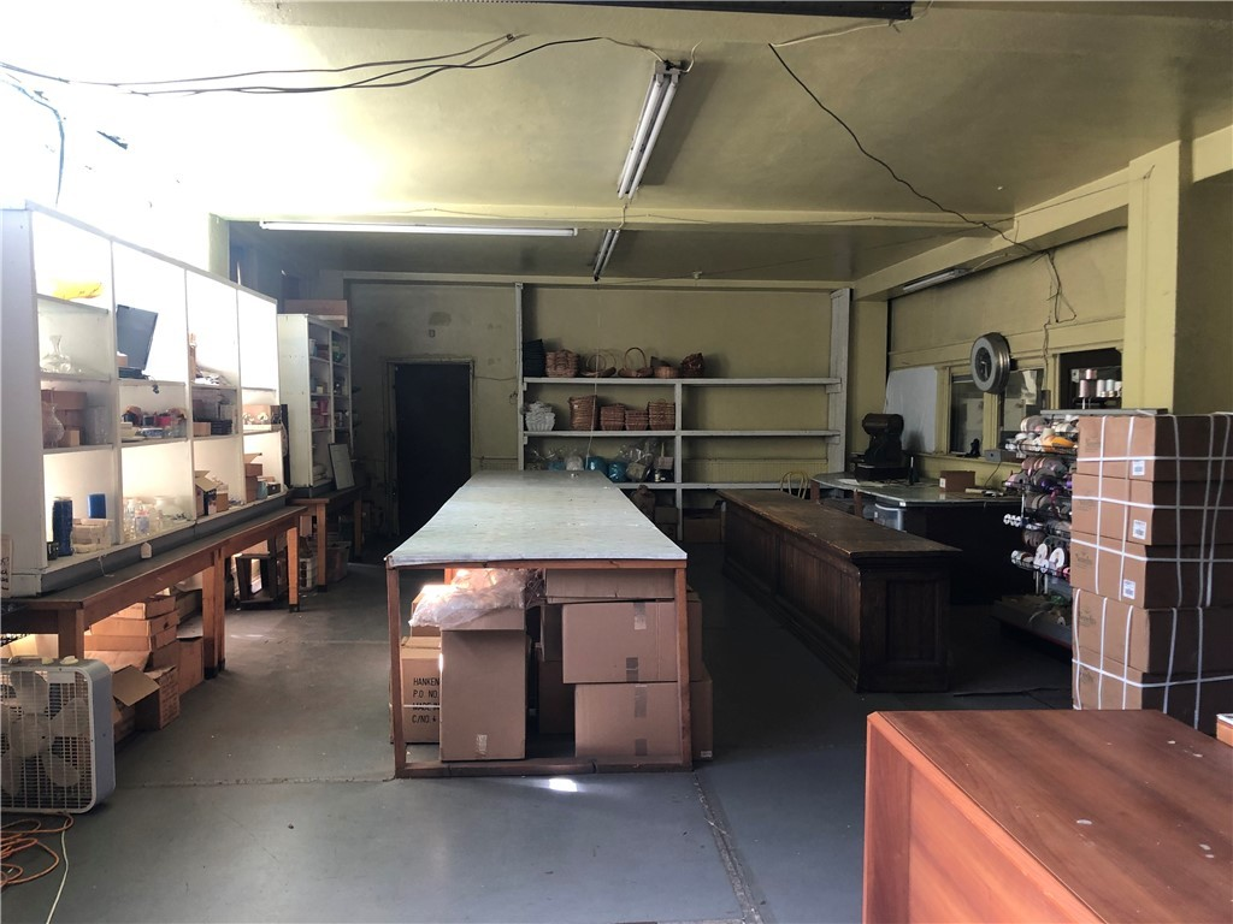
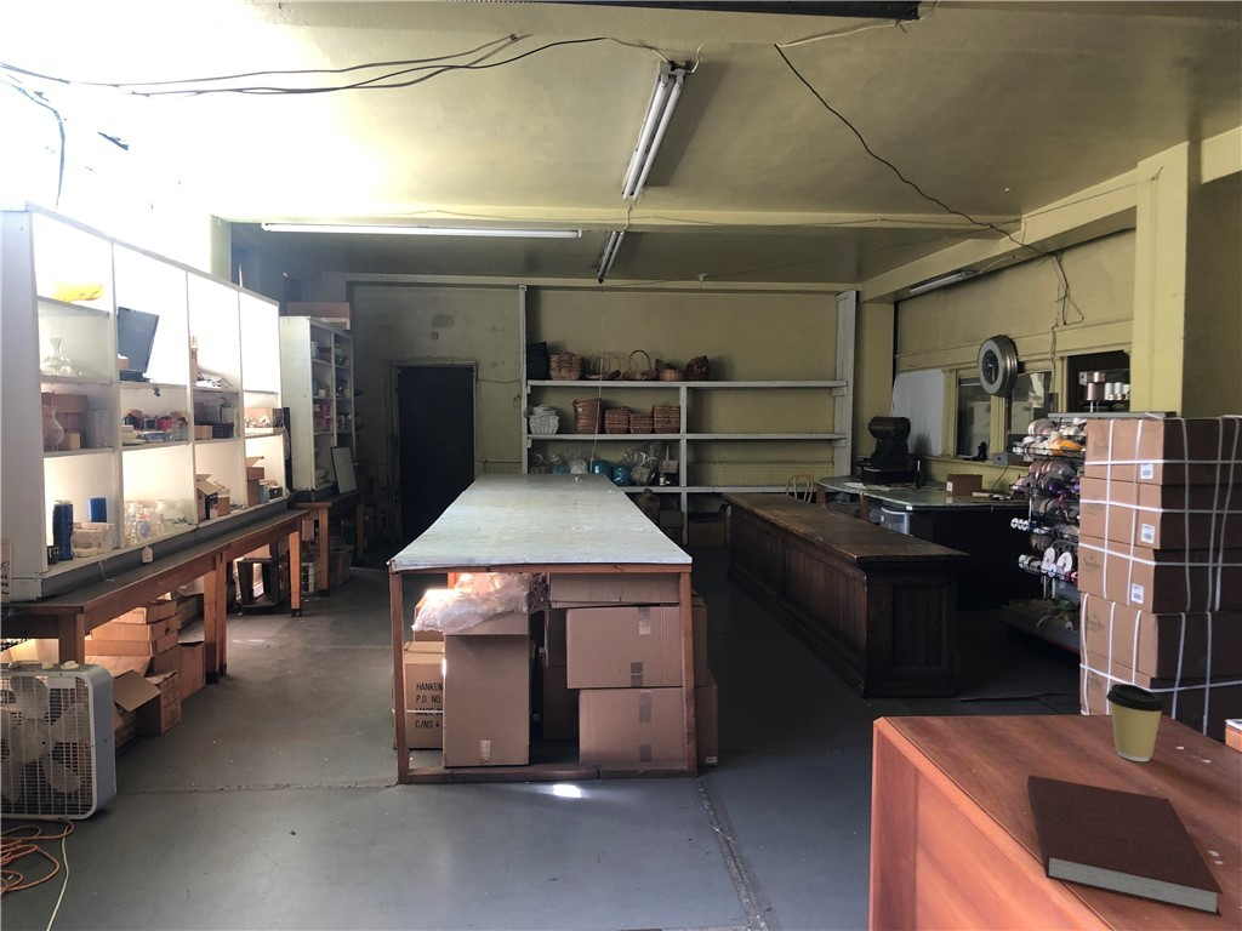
+ coffee cup (1134, 722)
+ notebook (1110, 835)
